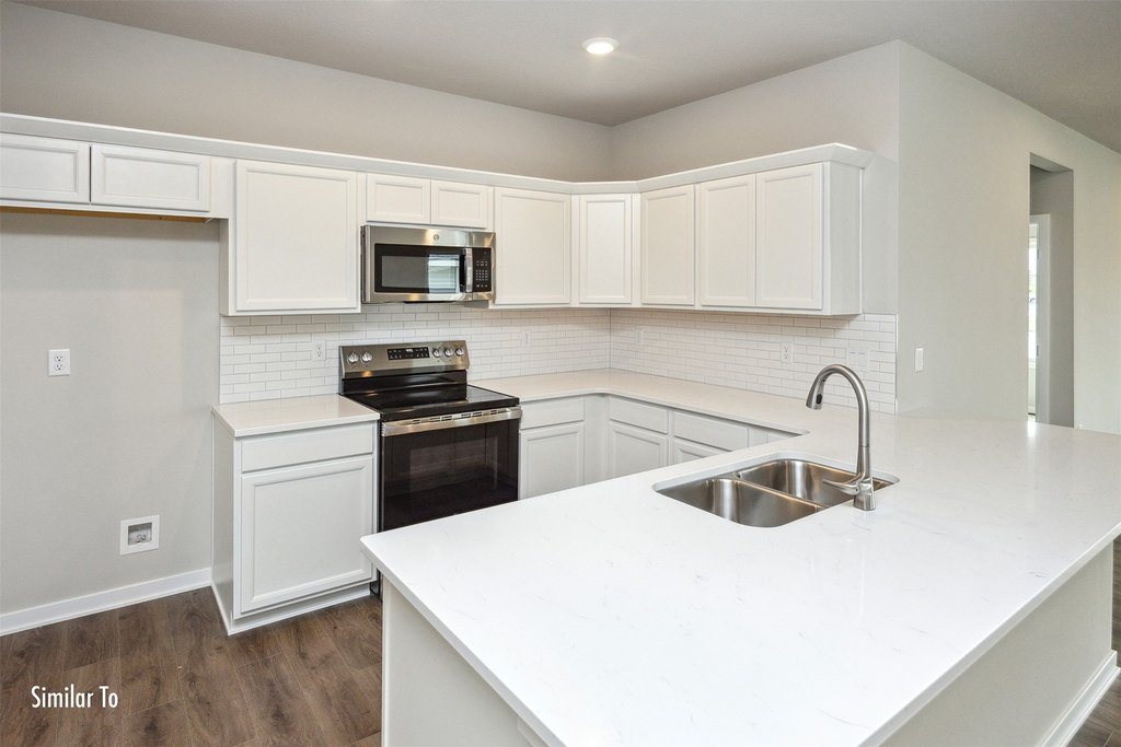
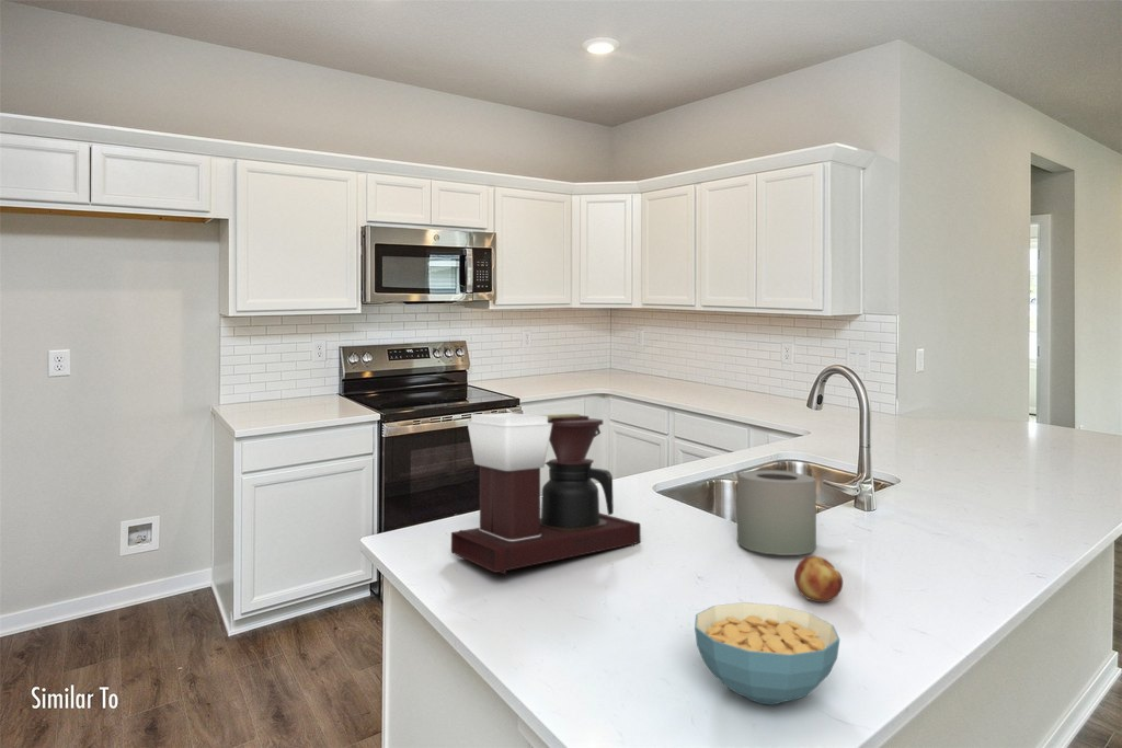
+ toilet paper roll (789, 508)
+ coffee maker (548, 482)
+ fruit (817, 578)
+ cereal bowl (764, 659)
